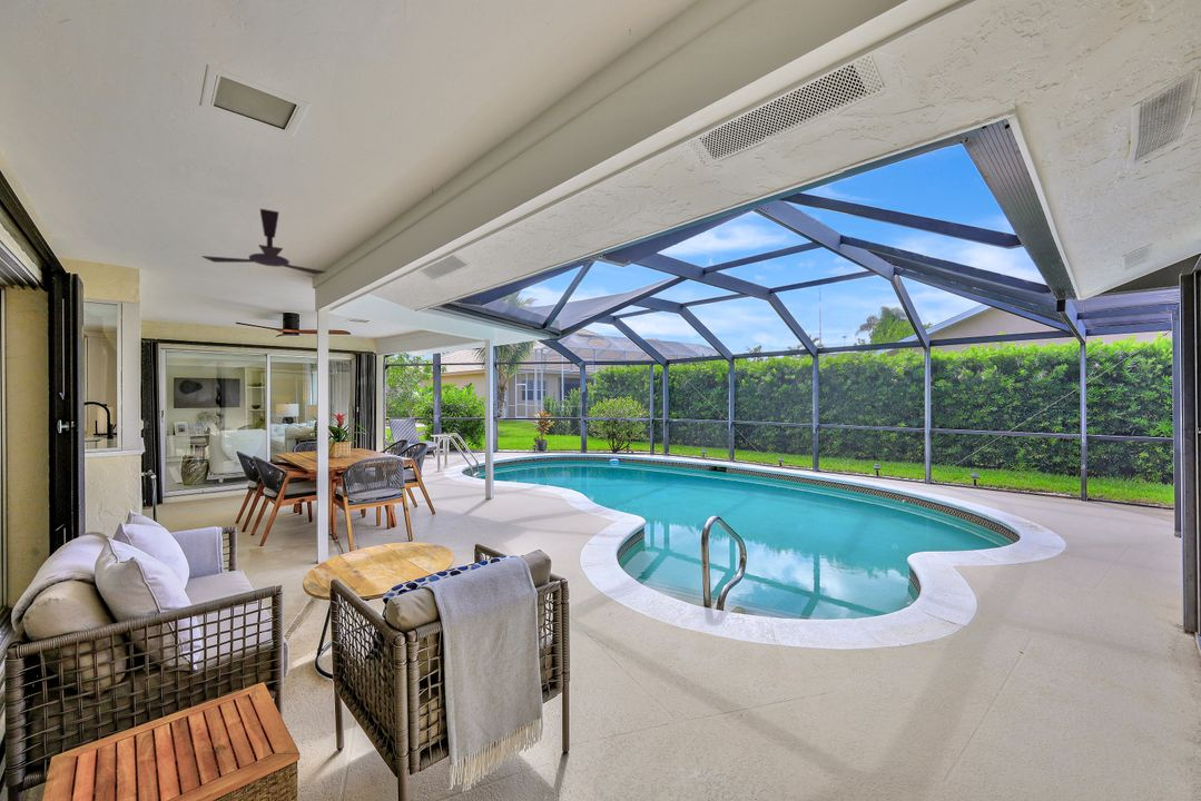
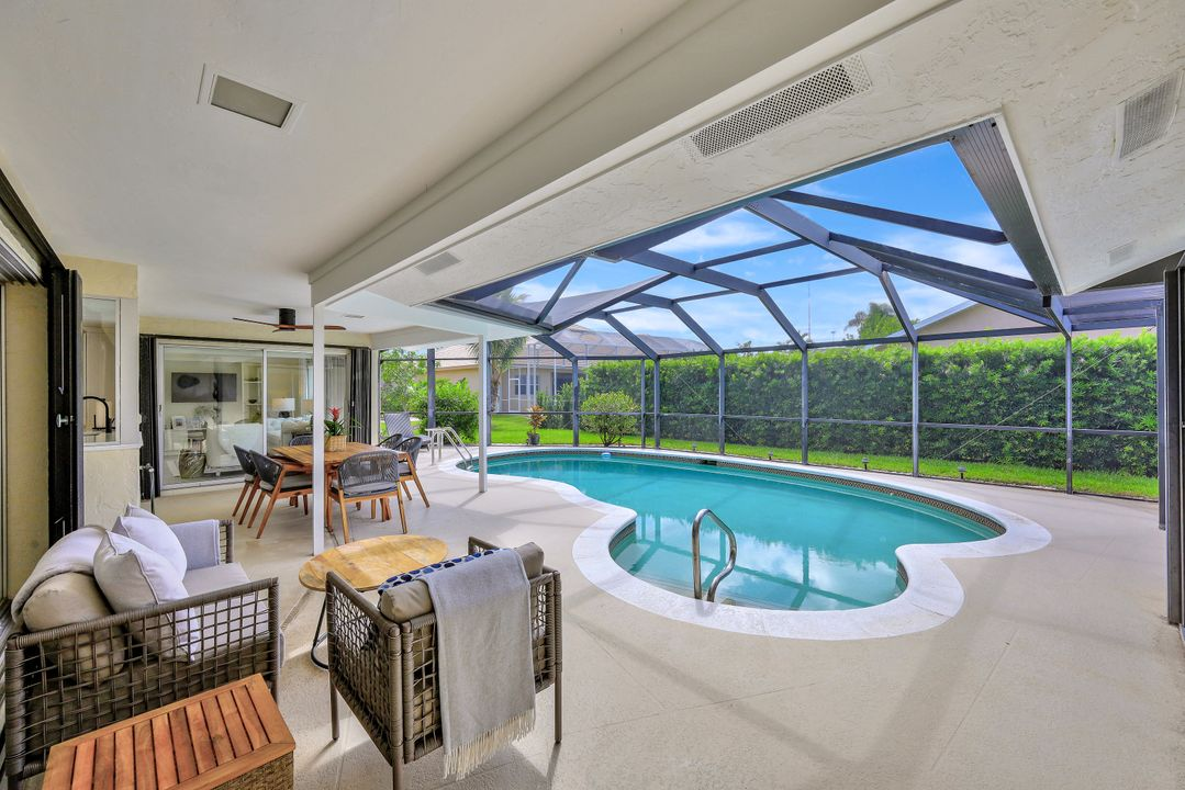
- ceiling fan (267, 235)
